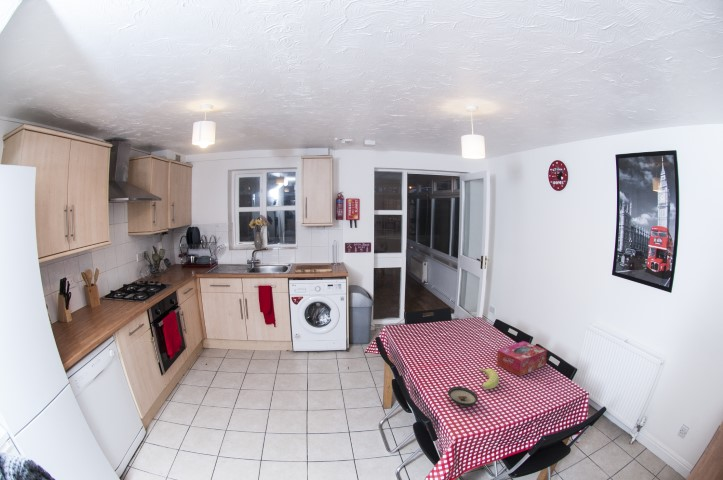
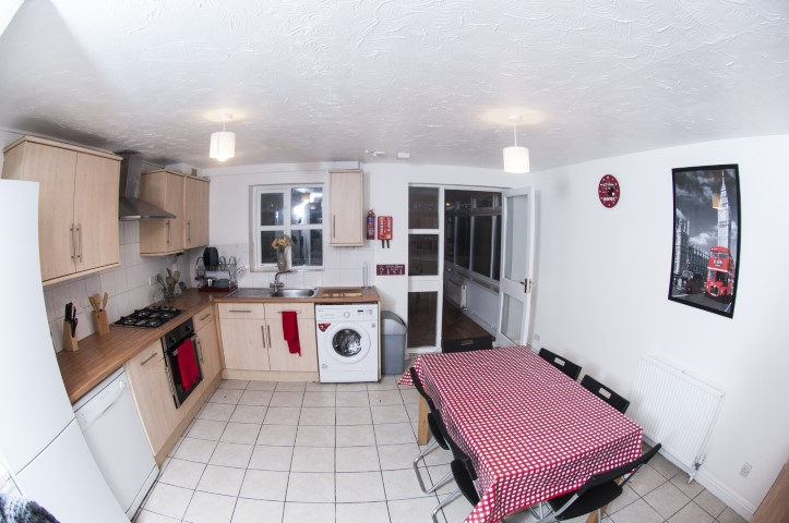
- tissue box (521, 357)
- banana (487, 374)
- saucer (462, 398)
